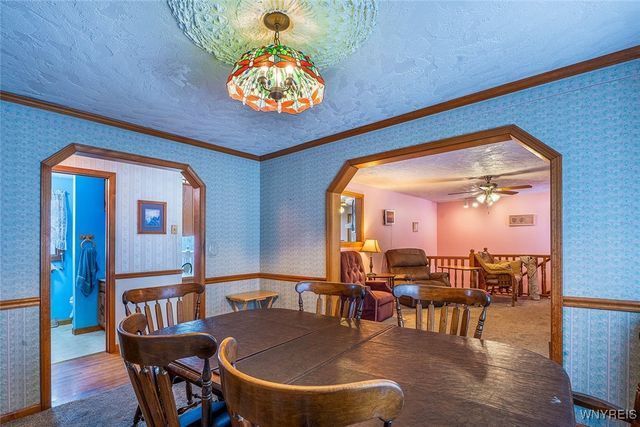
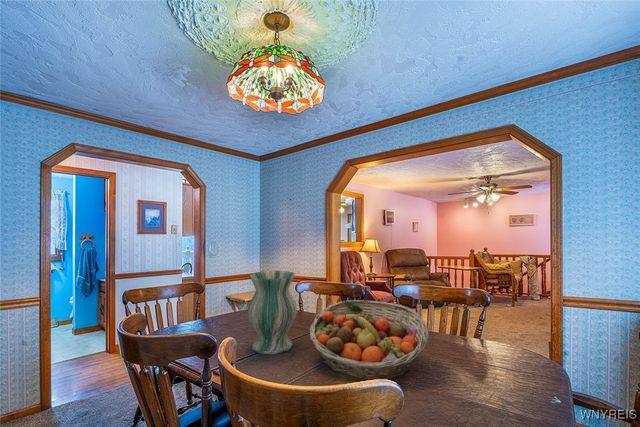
+ fruit basket (366, 336)
+ vase (272, 310)
